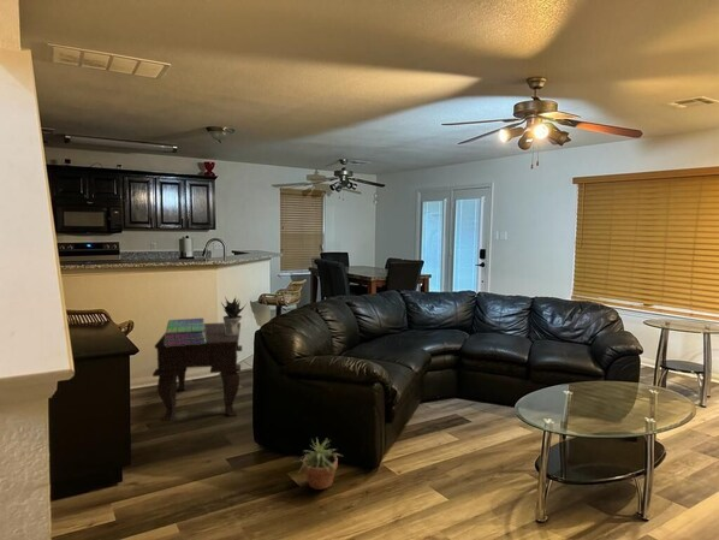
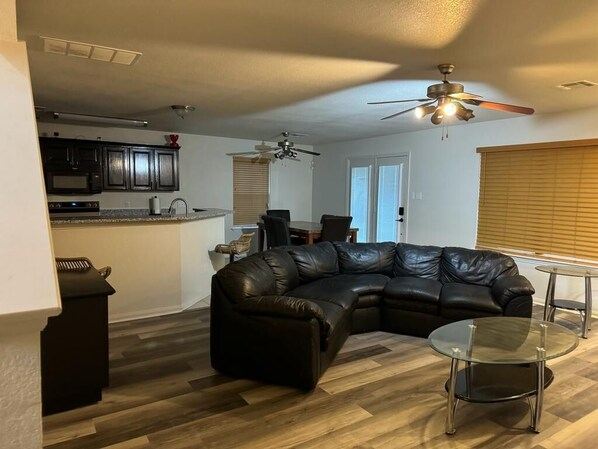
- side table (201, 366)
- stack of books (185, 334)
- potted plant (319, 461)
- potted plant (233, 315)
